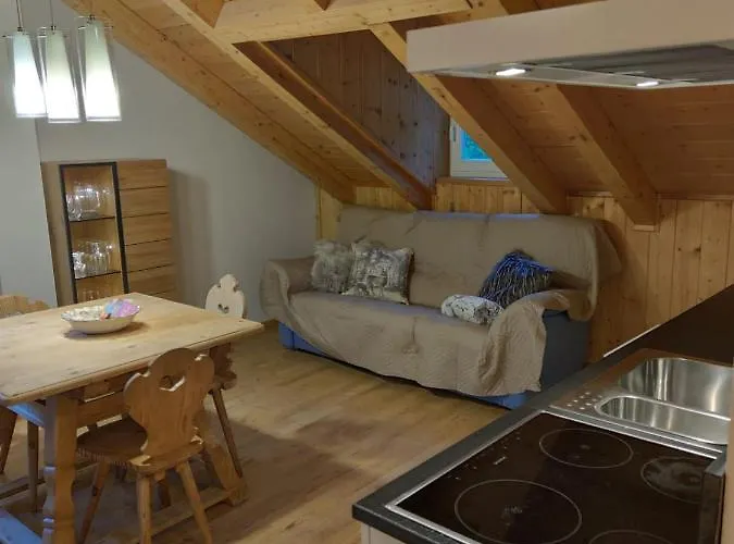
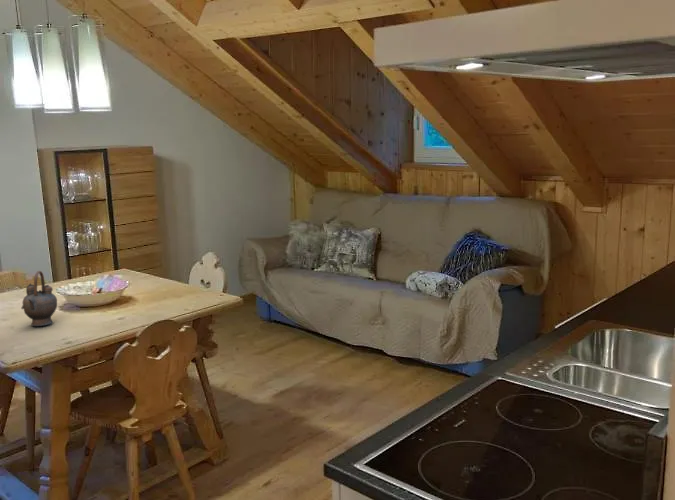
+ teapot (37, 298)
